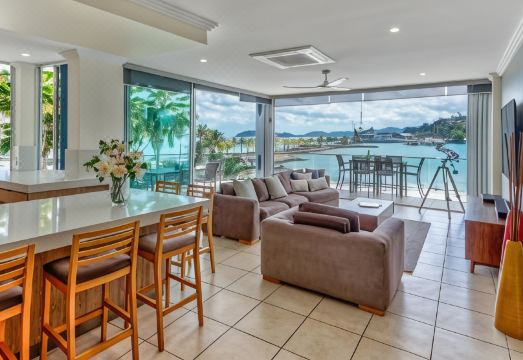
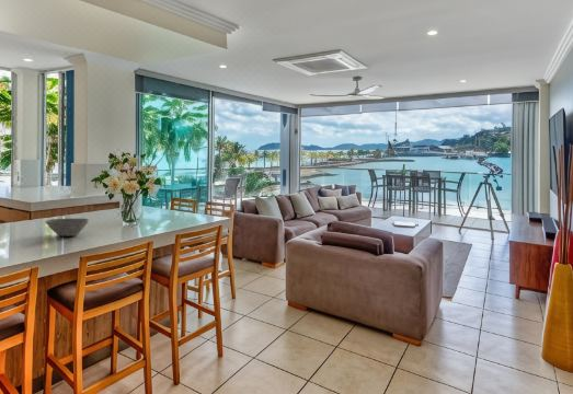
+ bowl (68, 228)
